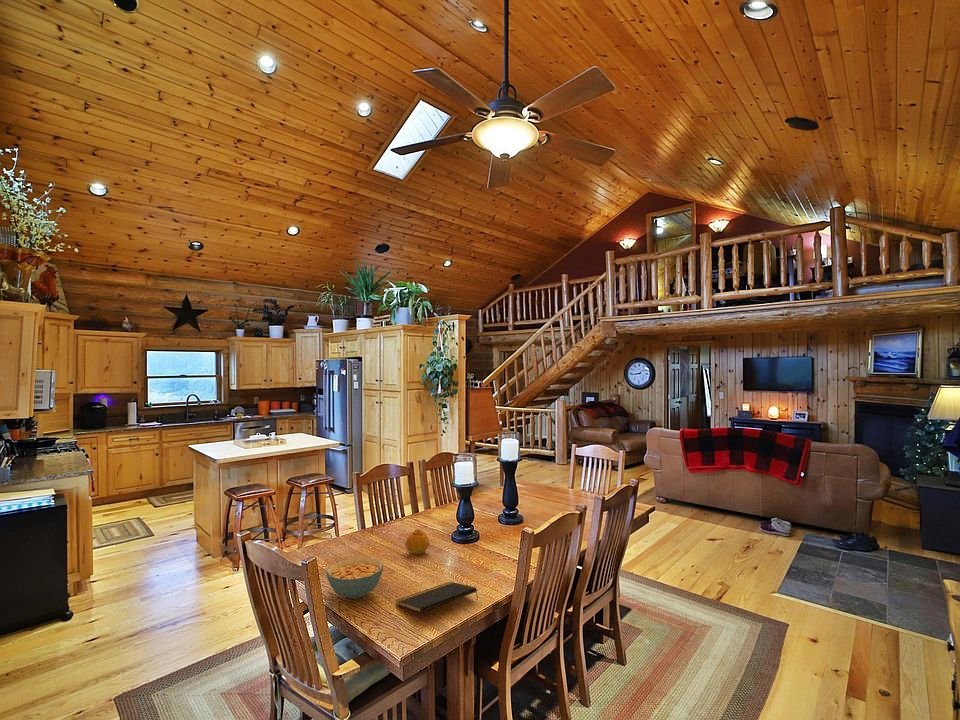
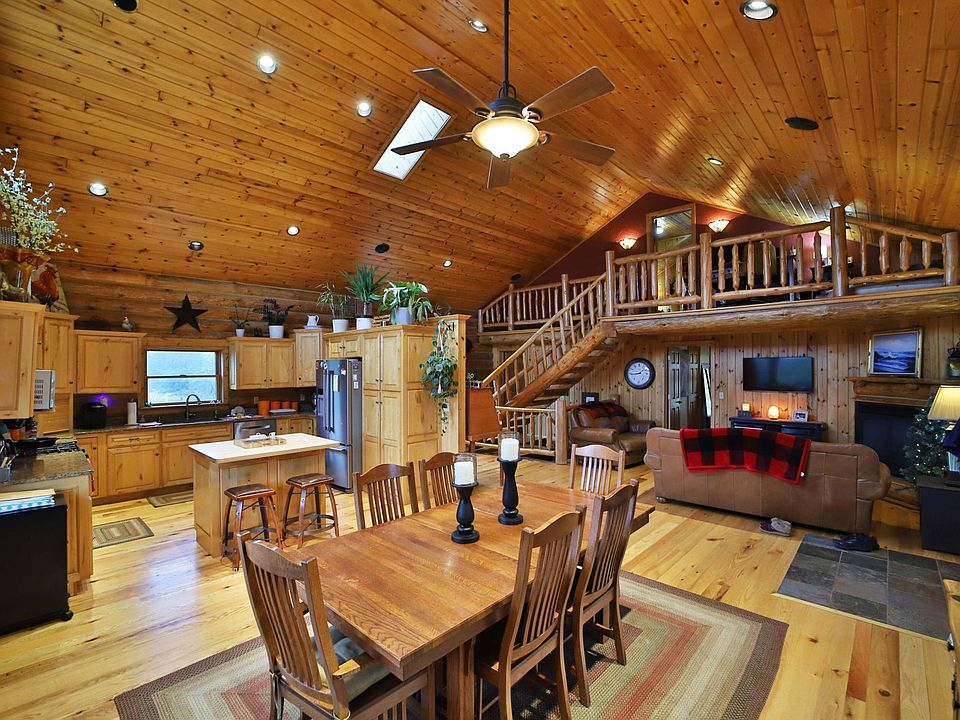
- cereal bowl (355, 581)
- fruit (417, 541)
- notepad (436, 596)
